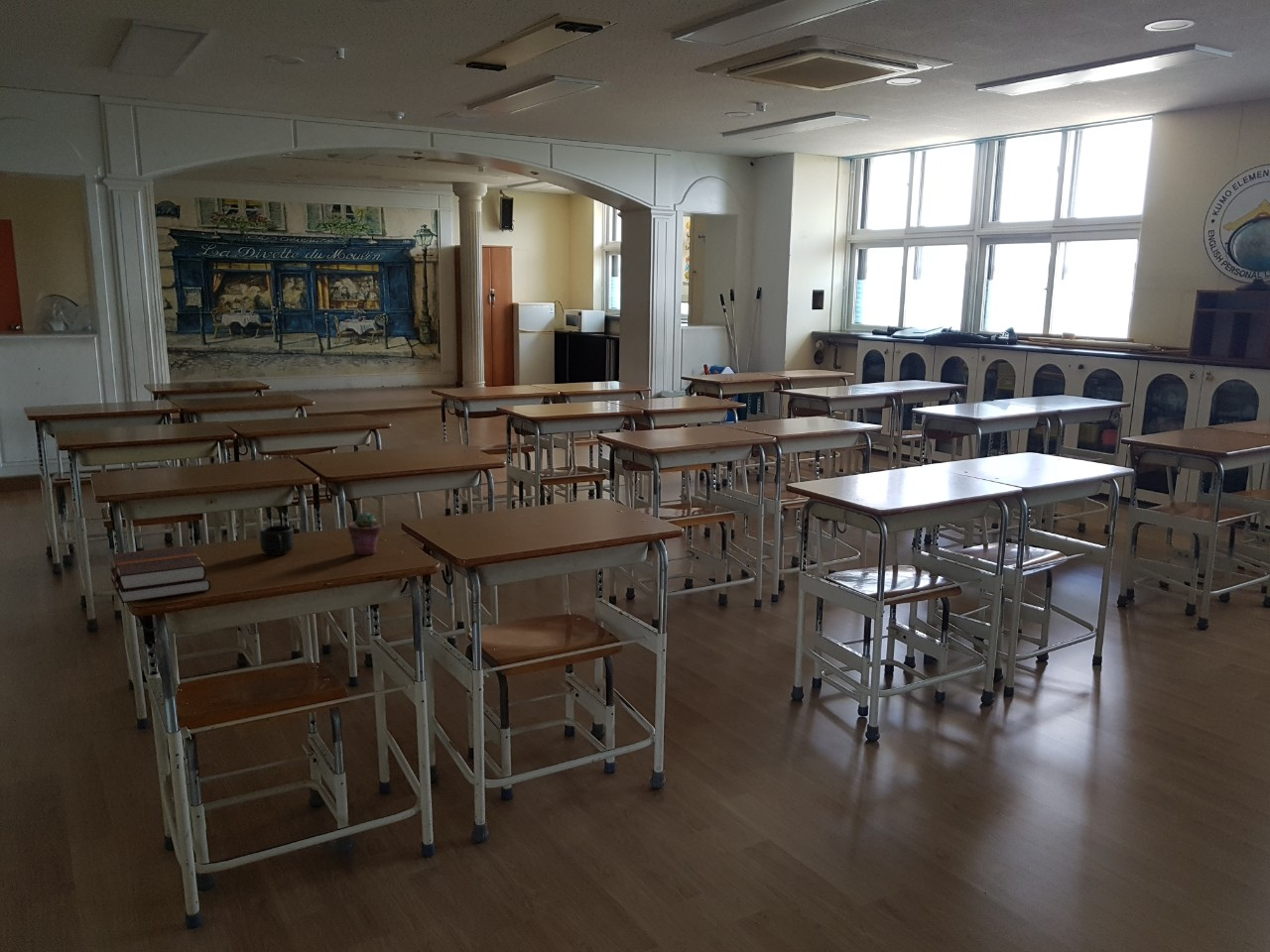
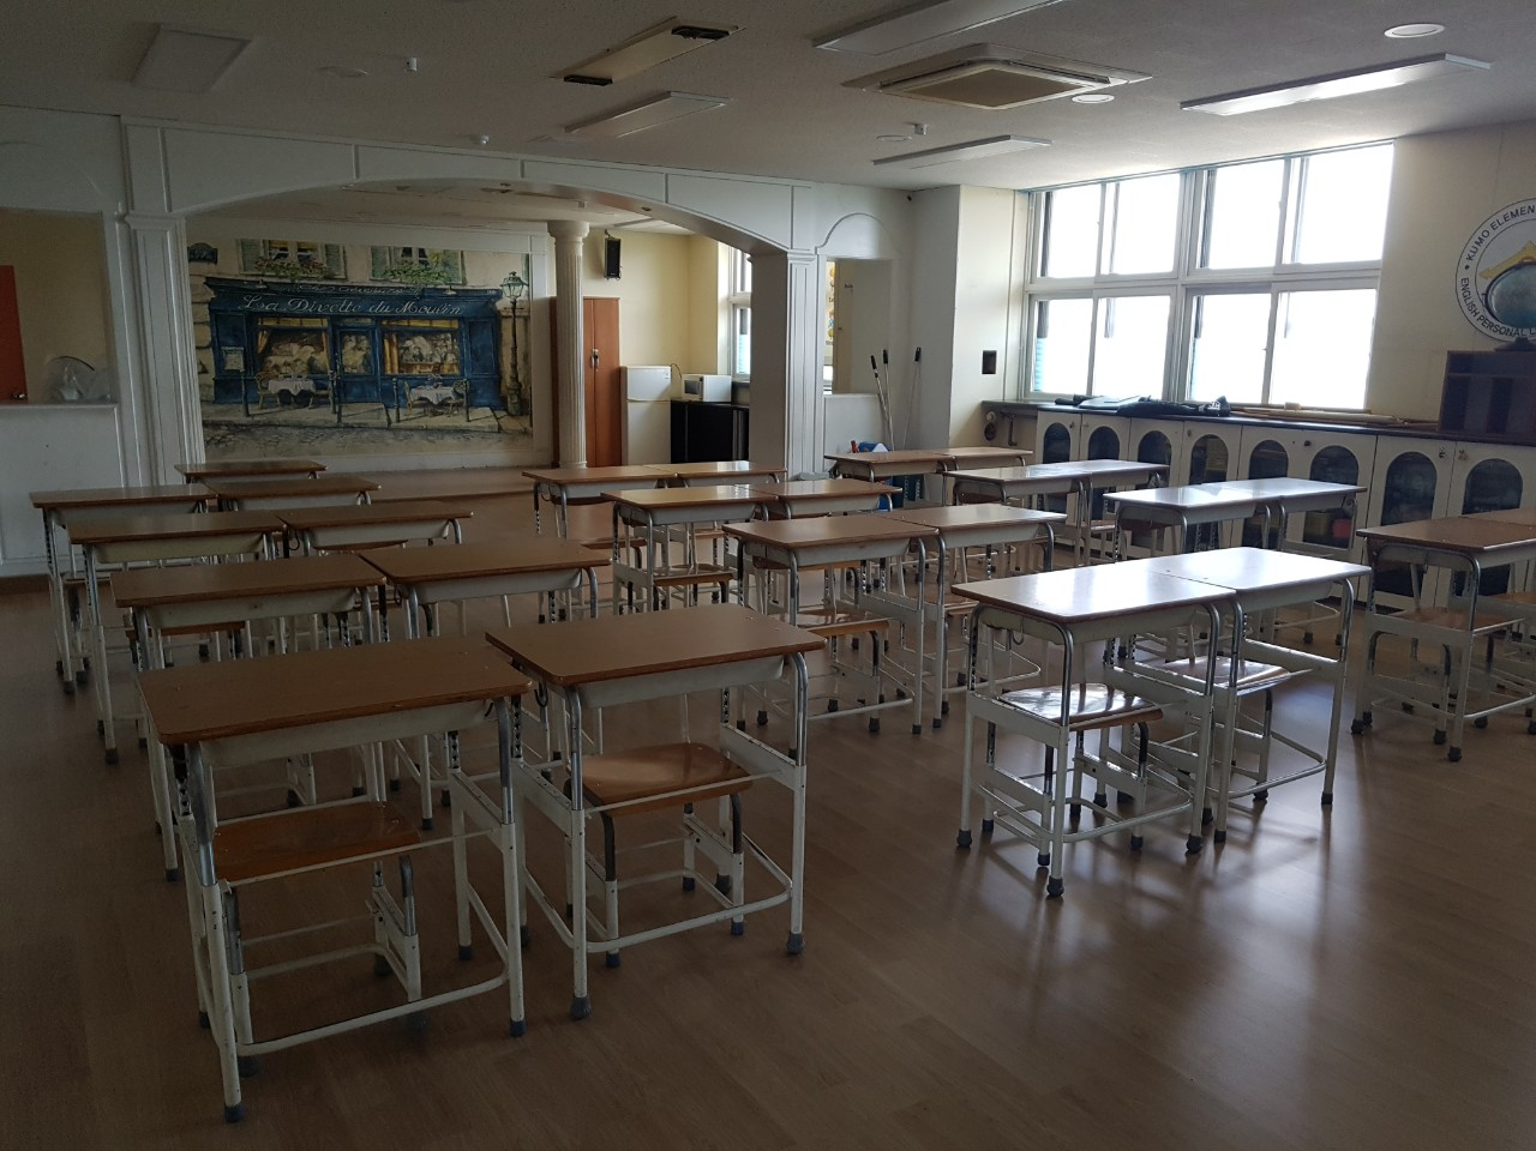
- mug (277, 541)
- potted succulent (364, 533)
- hardback book (159, 571)
